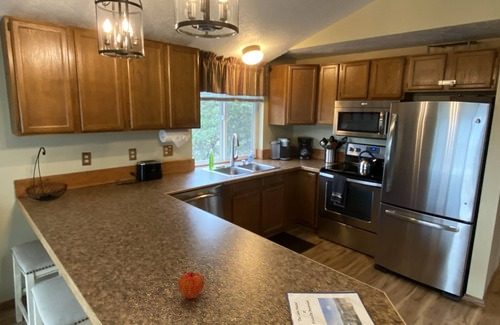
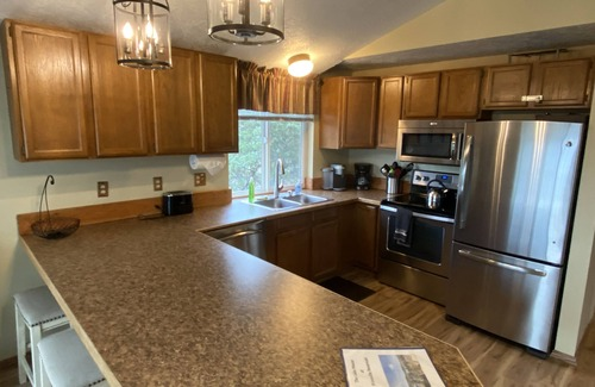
- fruit (191, 284)
